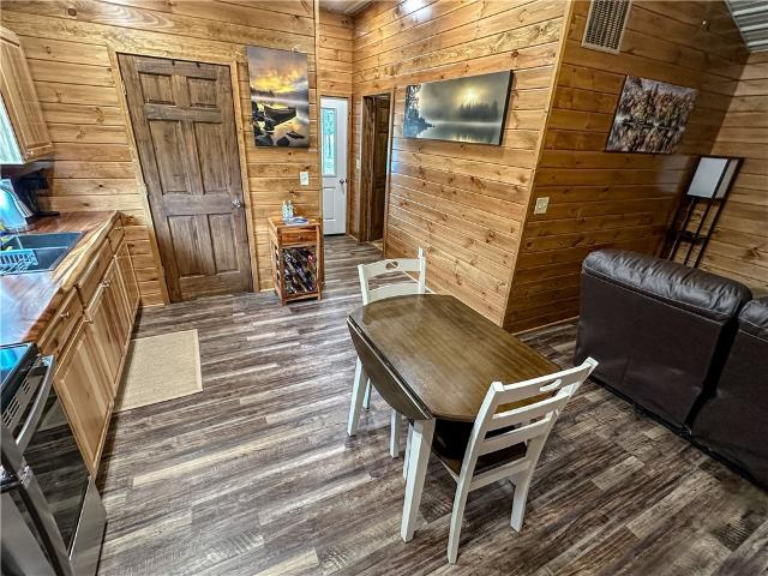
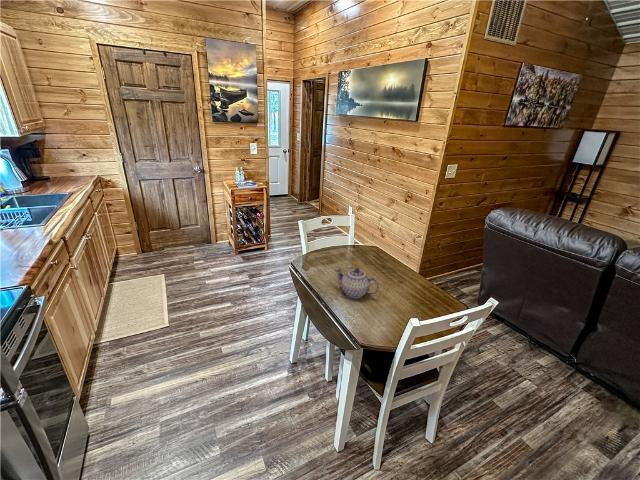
+ teapot (355, 280)
